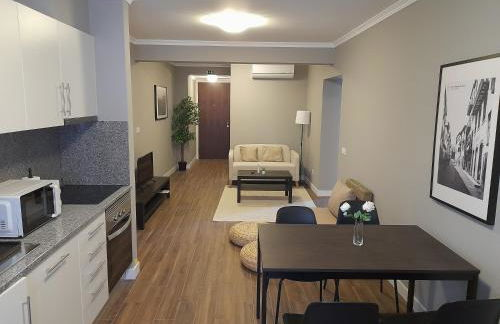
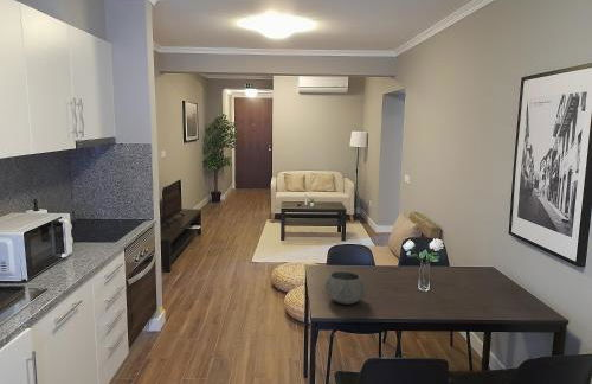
+ bowl (345, 288)
